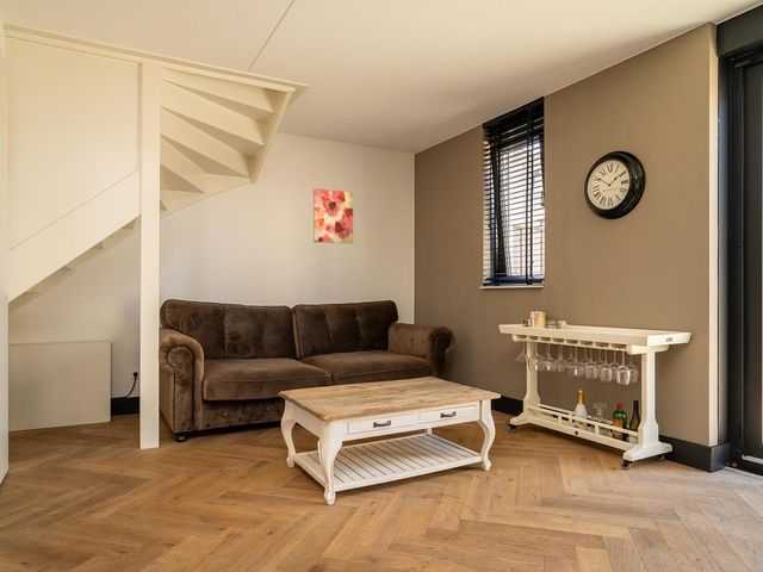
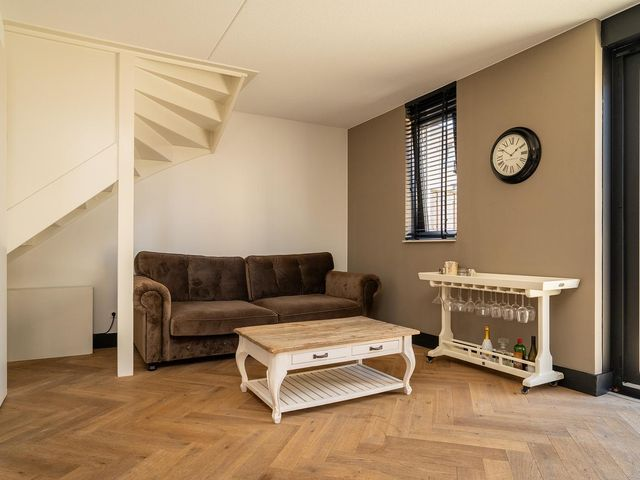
- wall art (333, 216)
